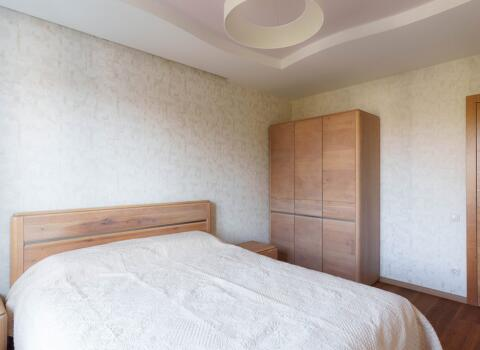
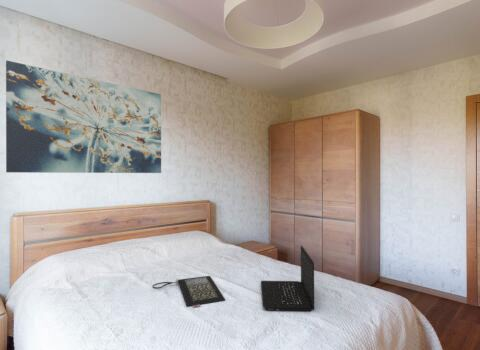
+ wall art (96, 126)
+ laptop (284, 281)
+ clutch bag (197, 287)
